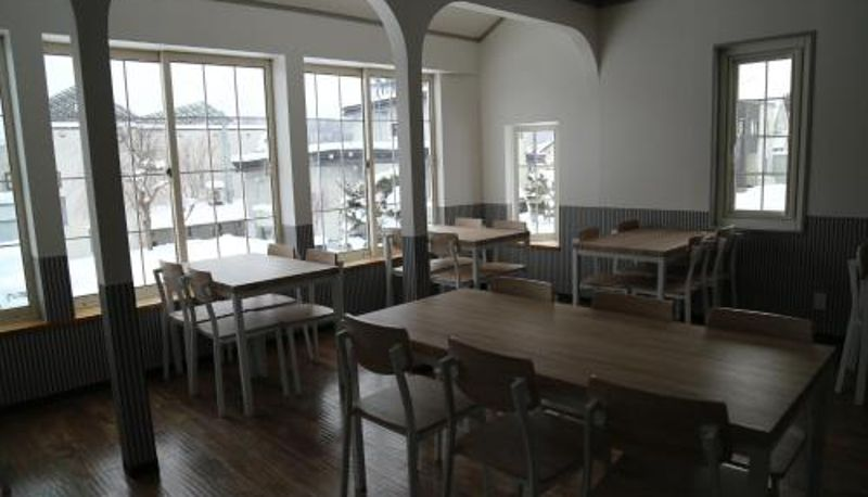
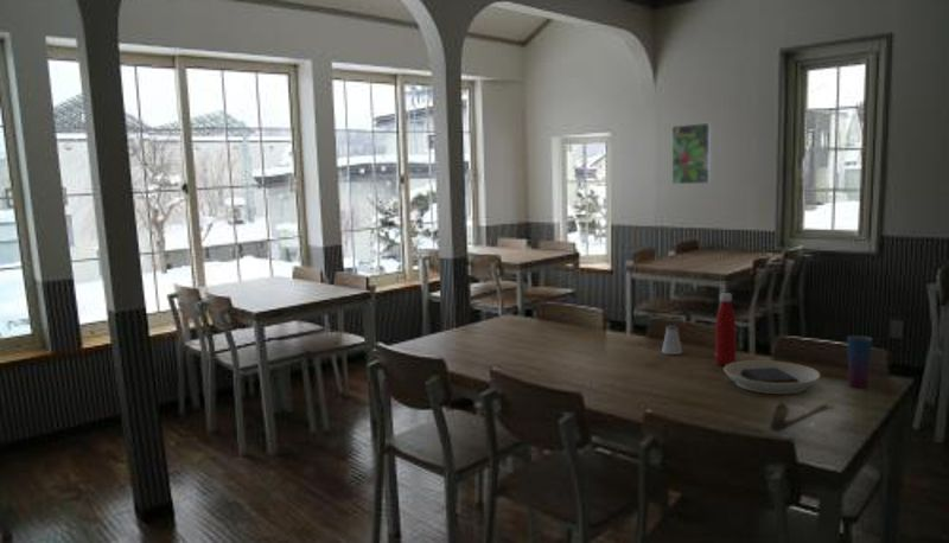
+ cup (859, 362)
+ saltshaker (671, 339)
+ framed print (690, 154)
+ plate (770, 377)
+ spoon (807, 413)
+ bottle (725, 328)
